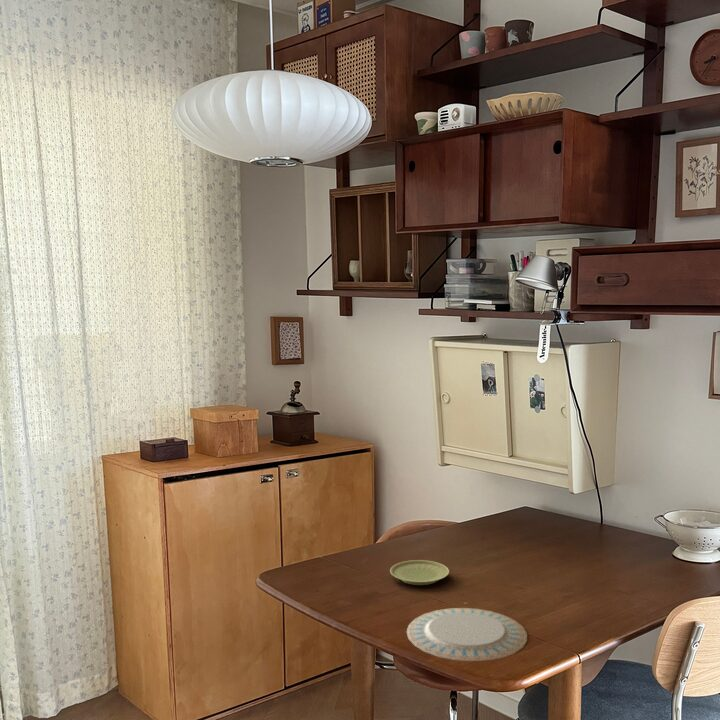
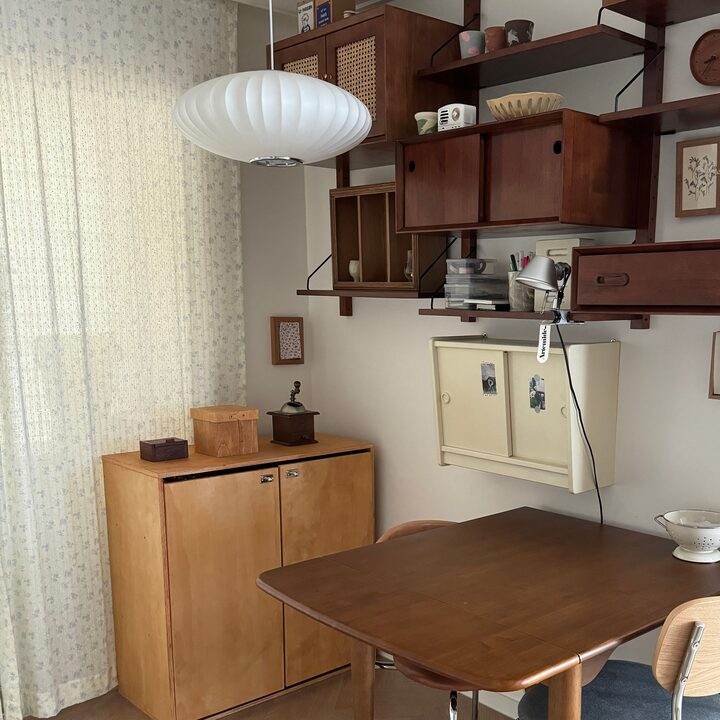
- chinaware (466, 630)
- plate (419, 574)
